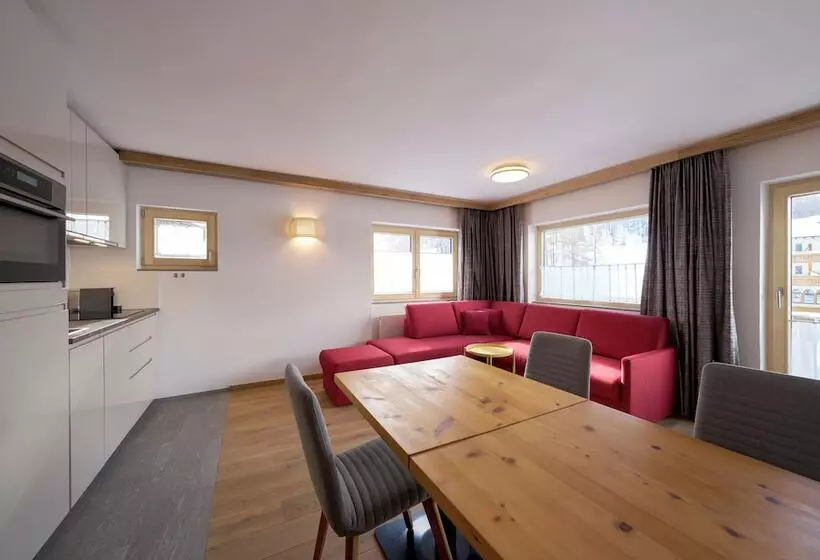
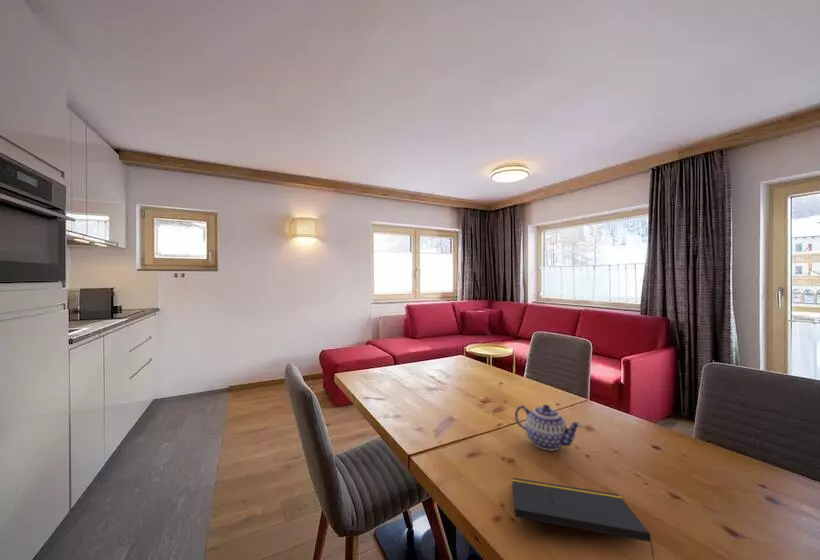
+ notepad (570, 504)
+ teapot (546, 424)
